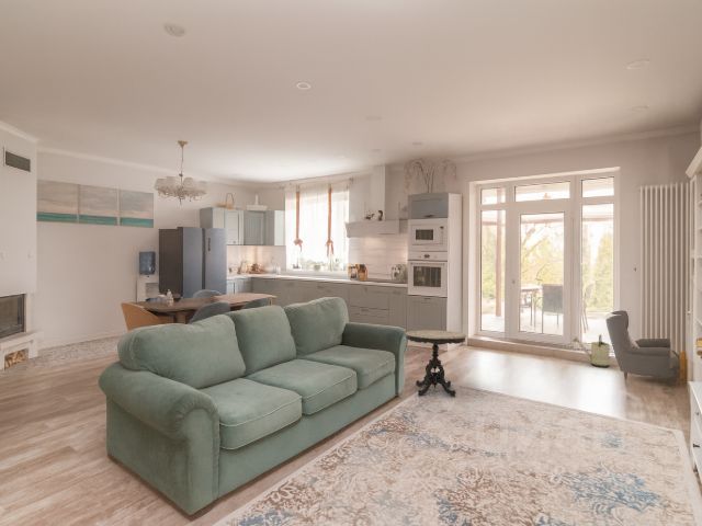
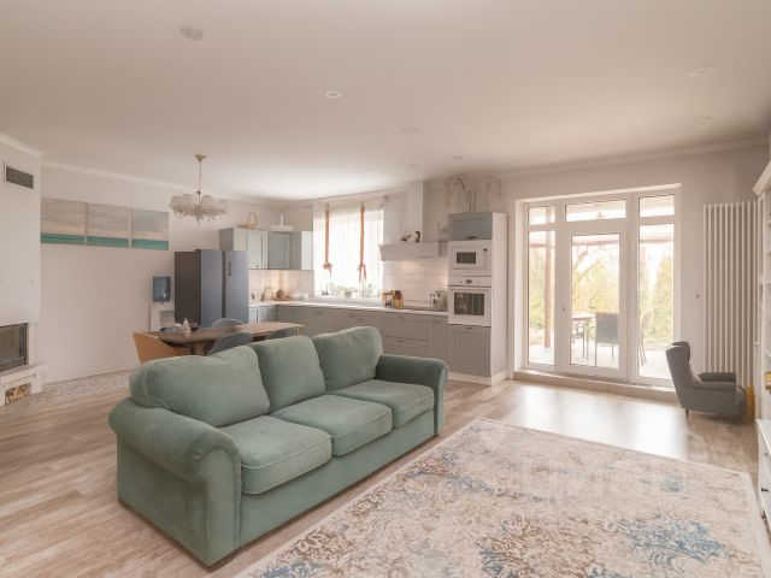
- side table (435, 362)
- watering can (591, 348)
